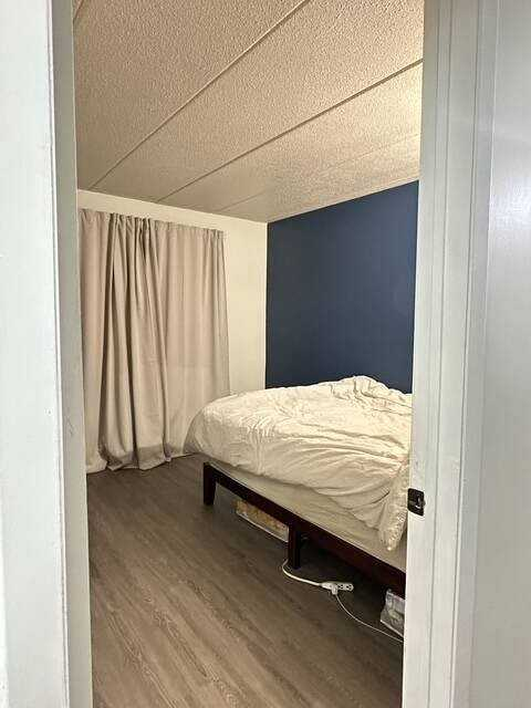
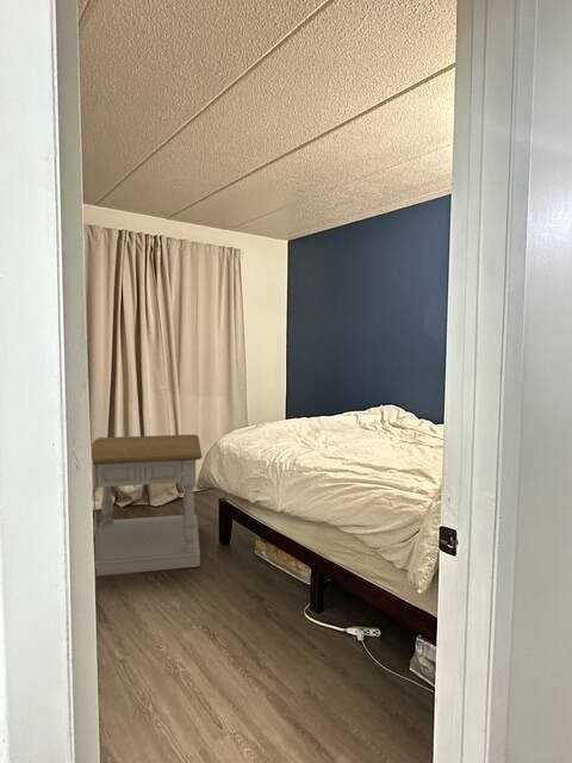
+ side table (144, 484)
